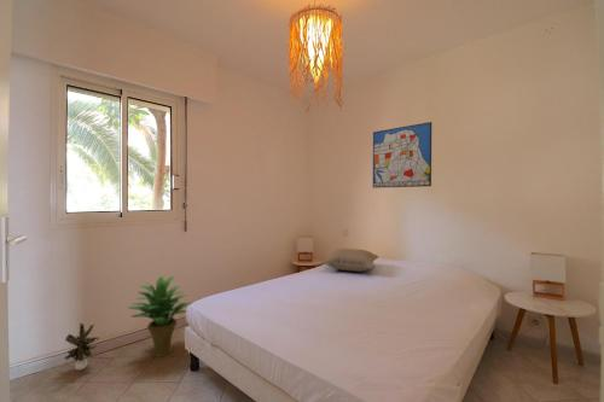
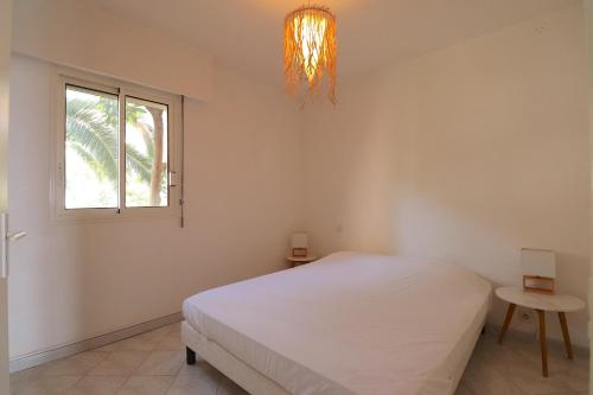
- potted plant (82, 346)
- pillow (350, 258)
- wall art (400, 157)
- potted plant (162, 314)
